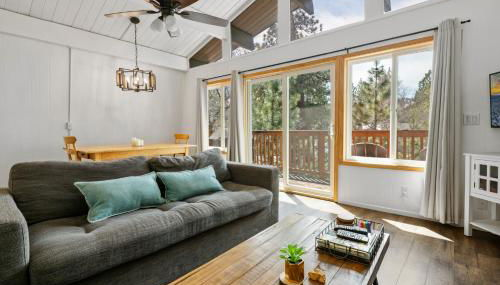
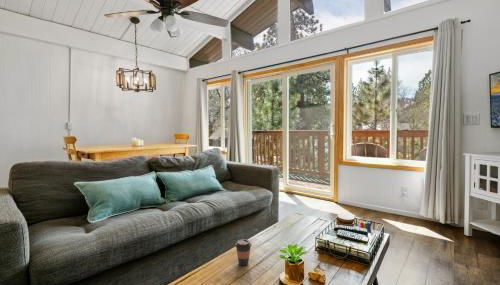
+ coffee cup (243, 252)
